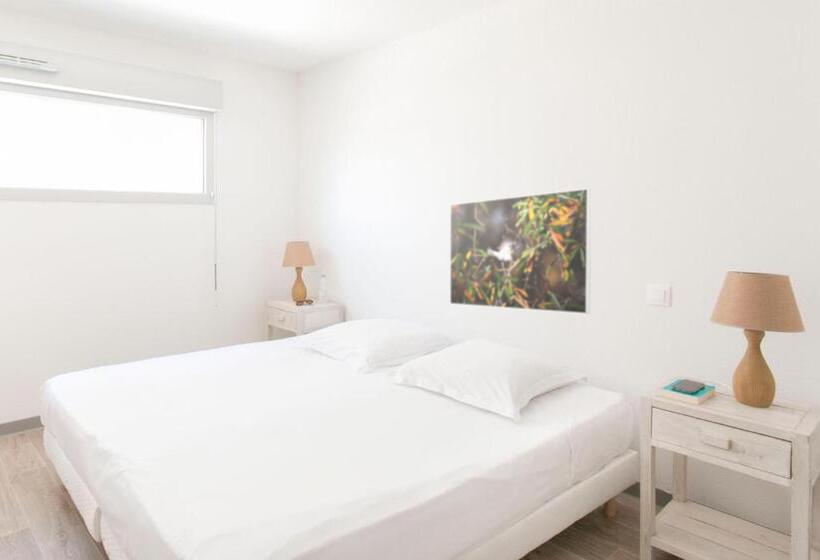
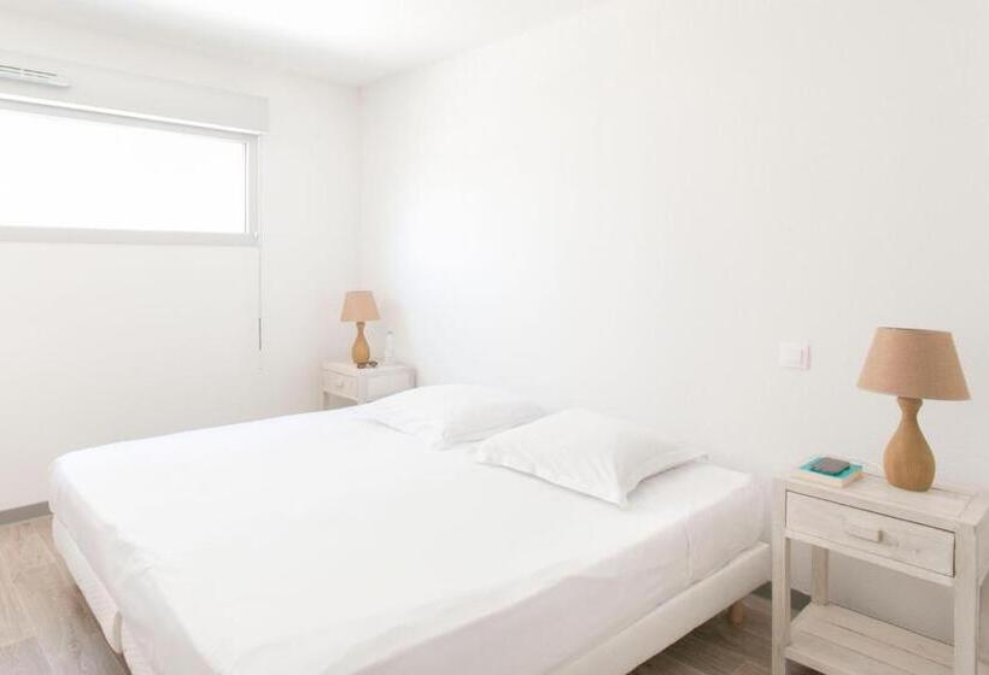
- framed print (512, 253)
